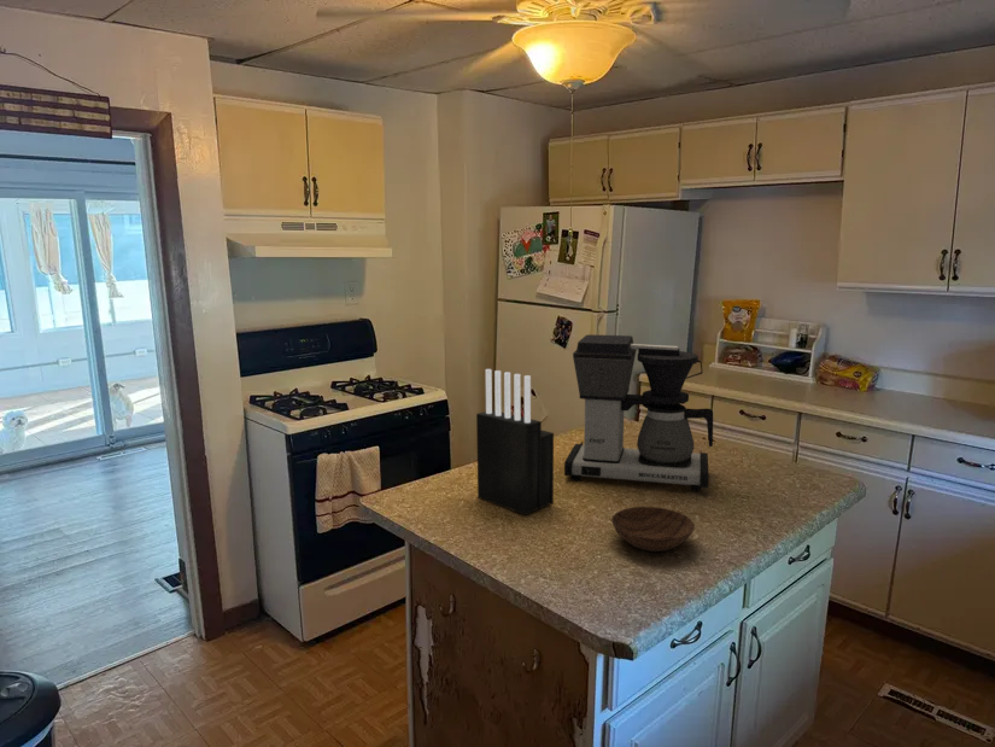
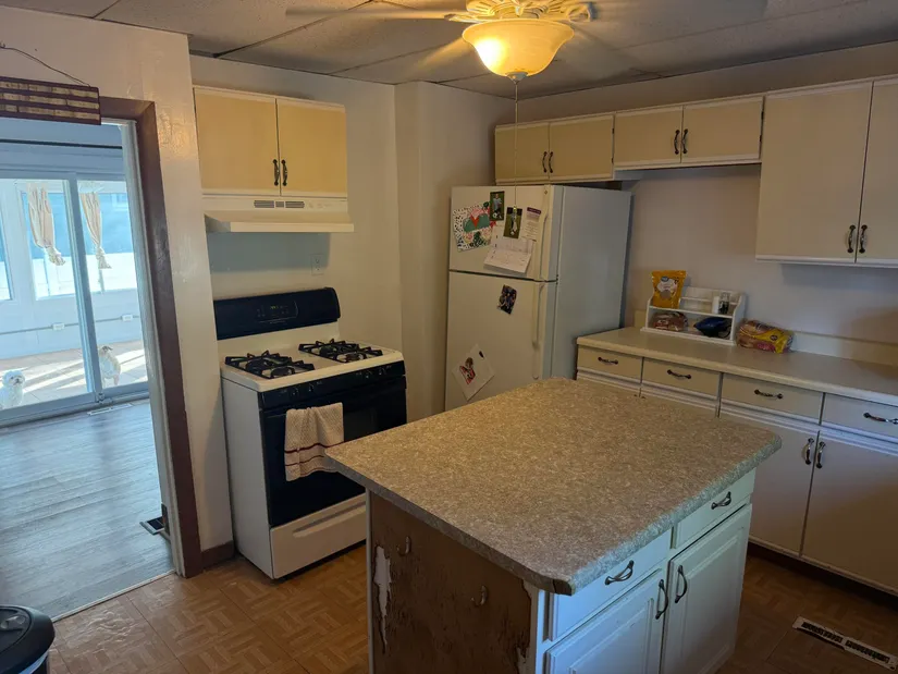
- coffee maker (643, 405)
- knife block (517, 436)
- bowl (651, 531)
